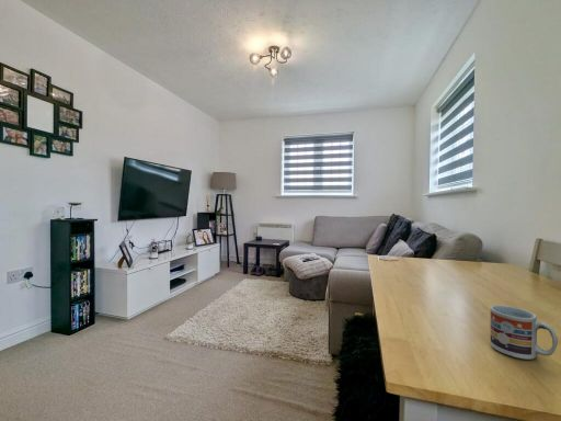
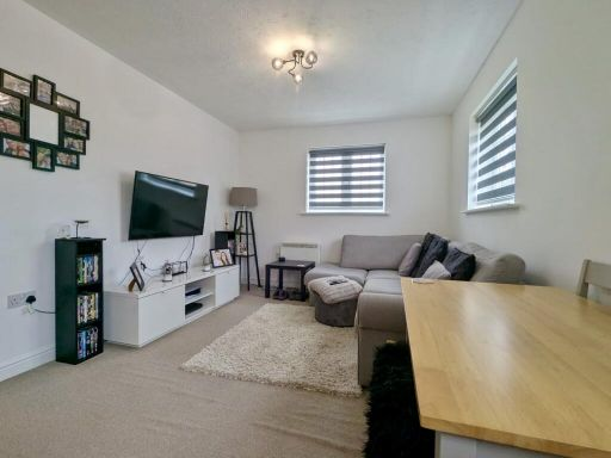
- cup (520, 332)
